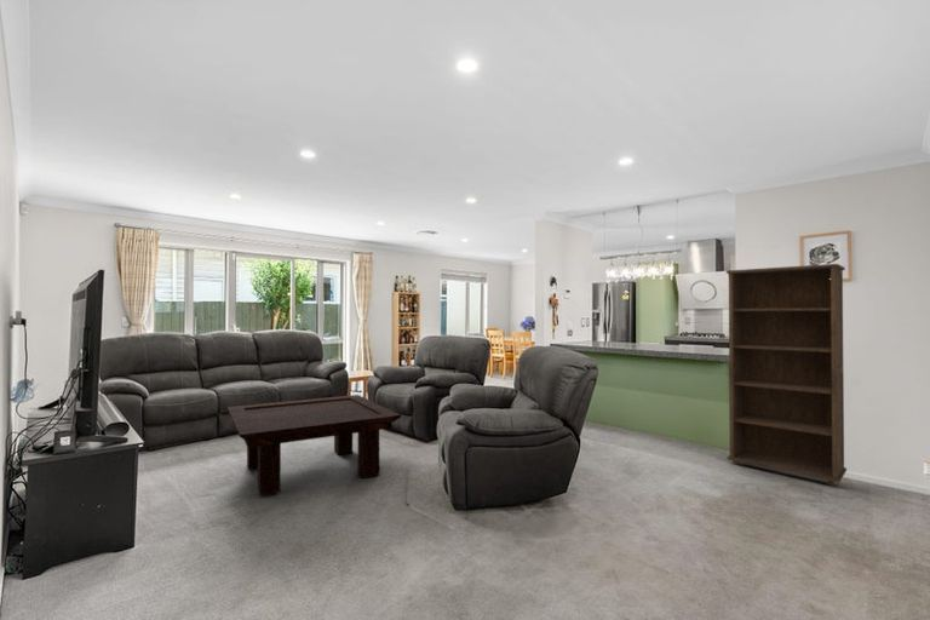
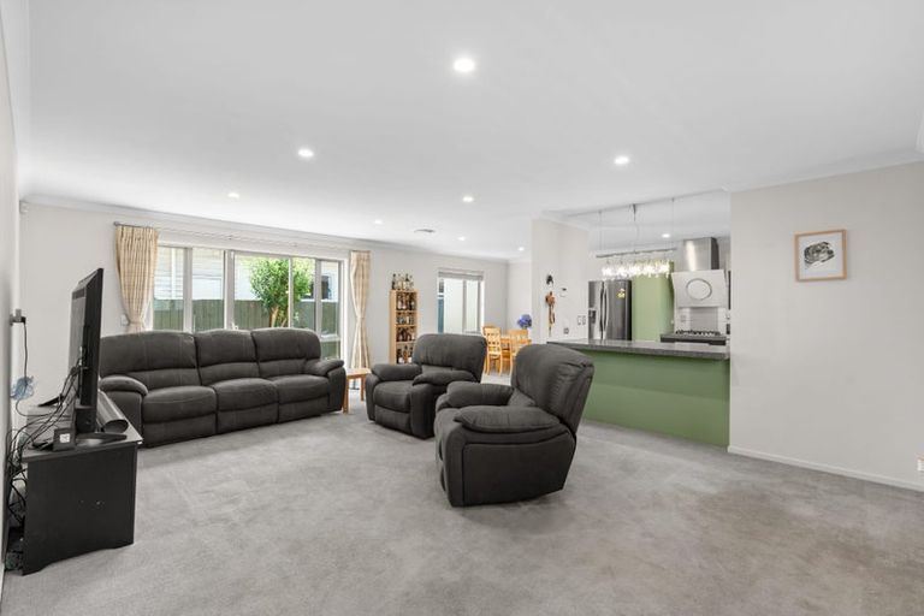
- bookcase (783, 369)
- coffee table (310, 438)
